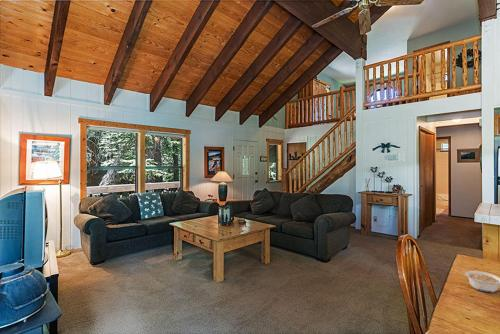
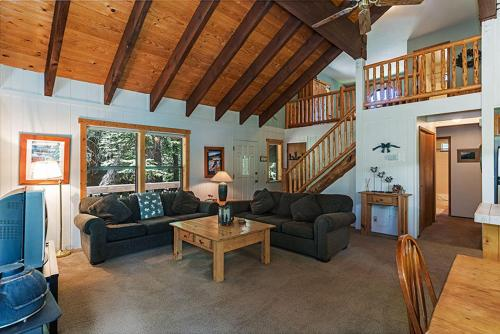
- legume (483, 281)
